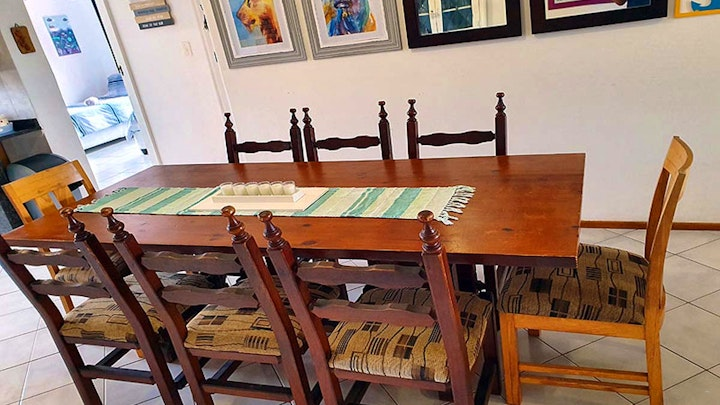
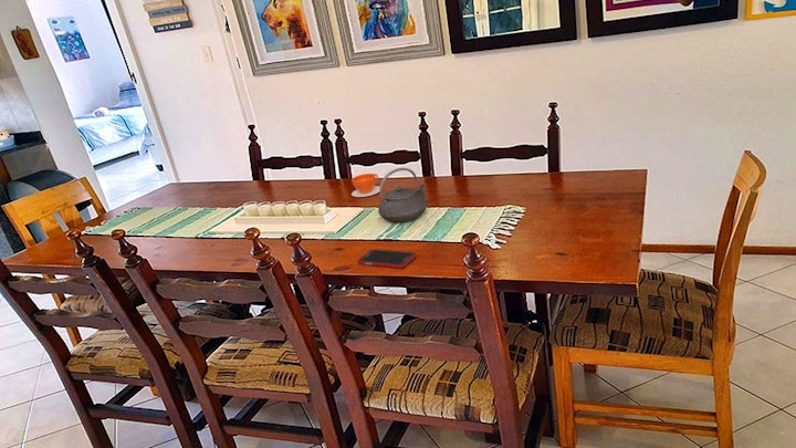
+ teapot (402, 191)
+ cell phone (386, 258)
+ teacup (365, 185)
